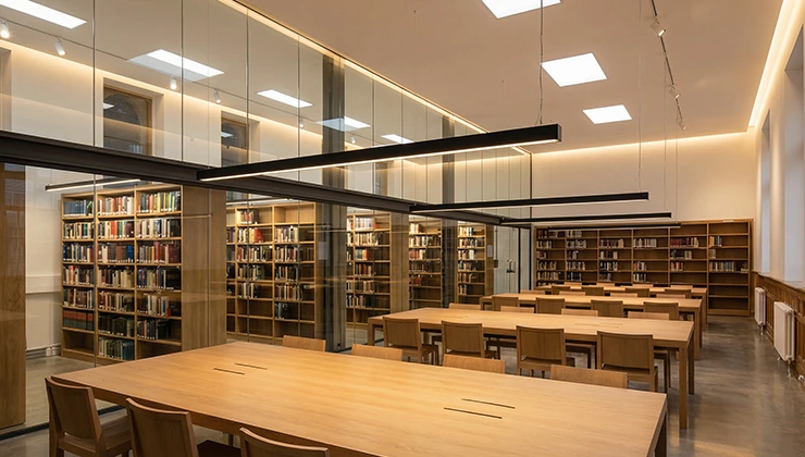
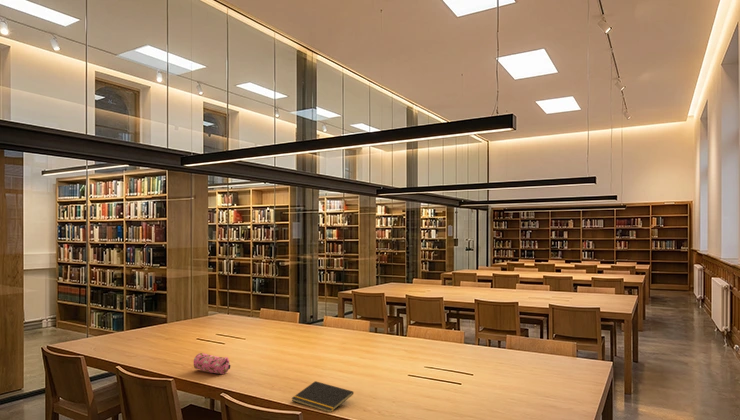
+ notepad (322, 396)
+ pencil case (211, 363)
